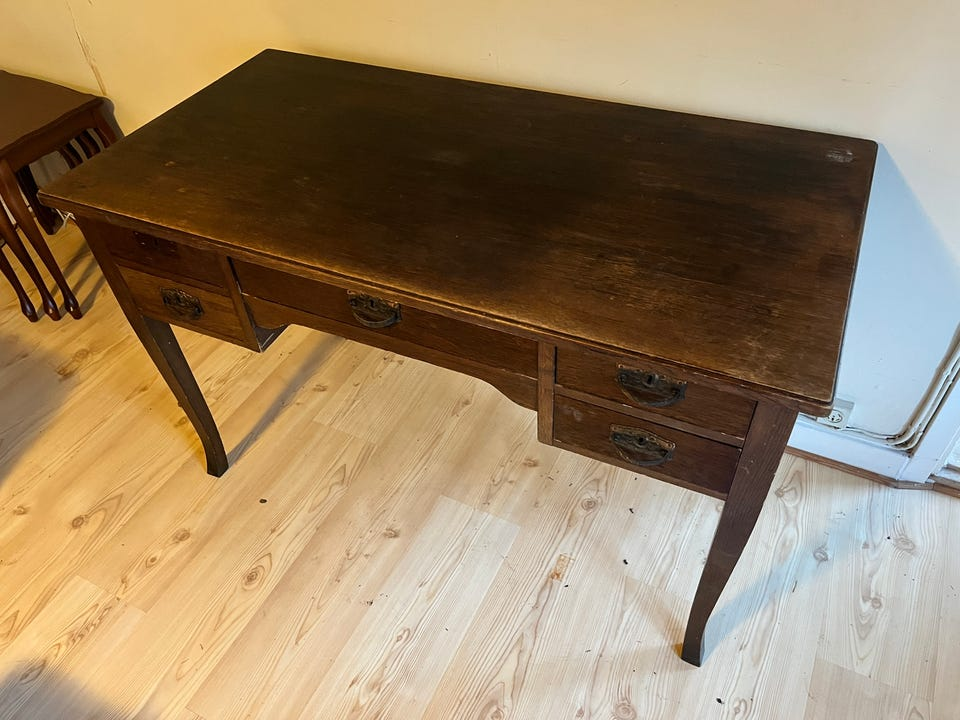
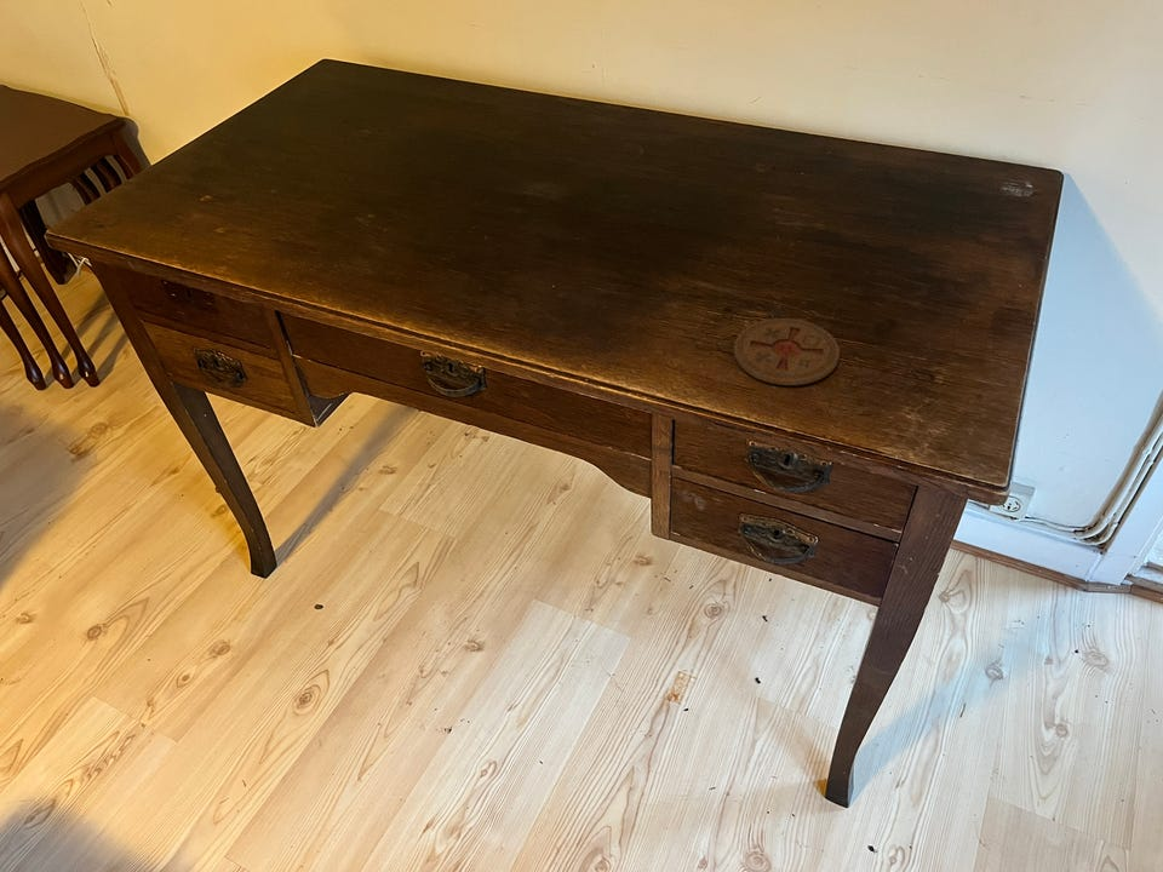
+ coaster (785, 350)
